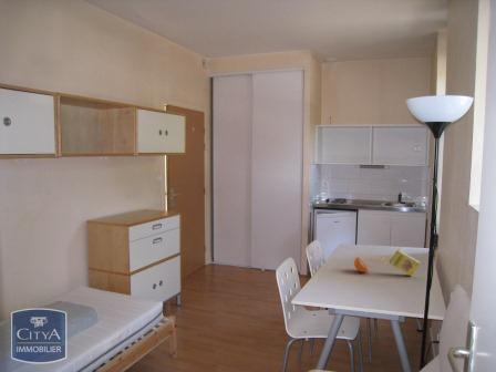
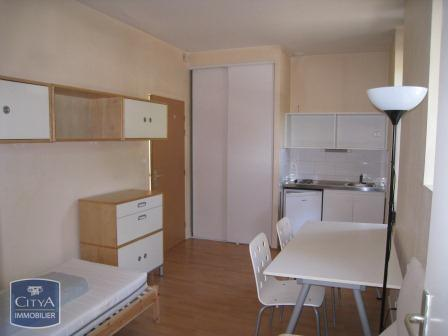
- cereal box (385, 259)
